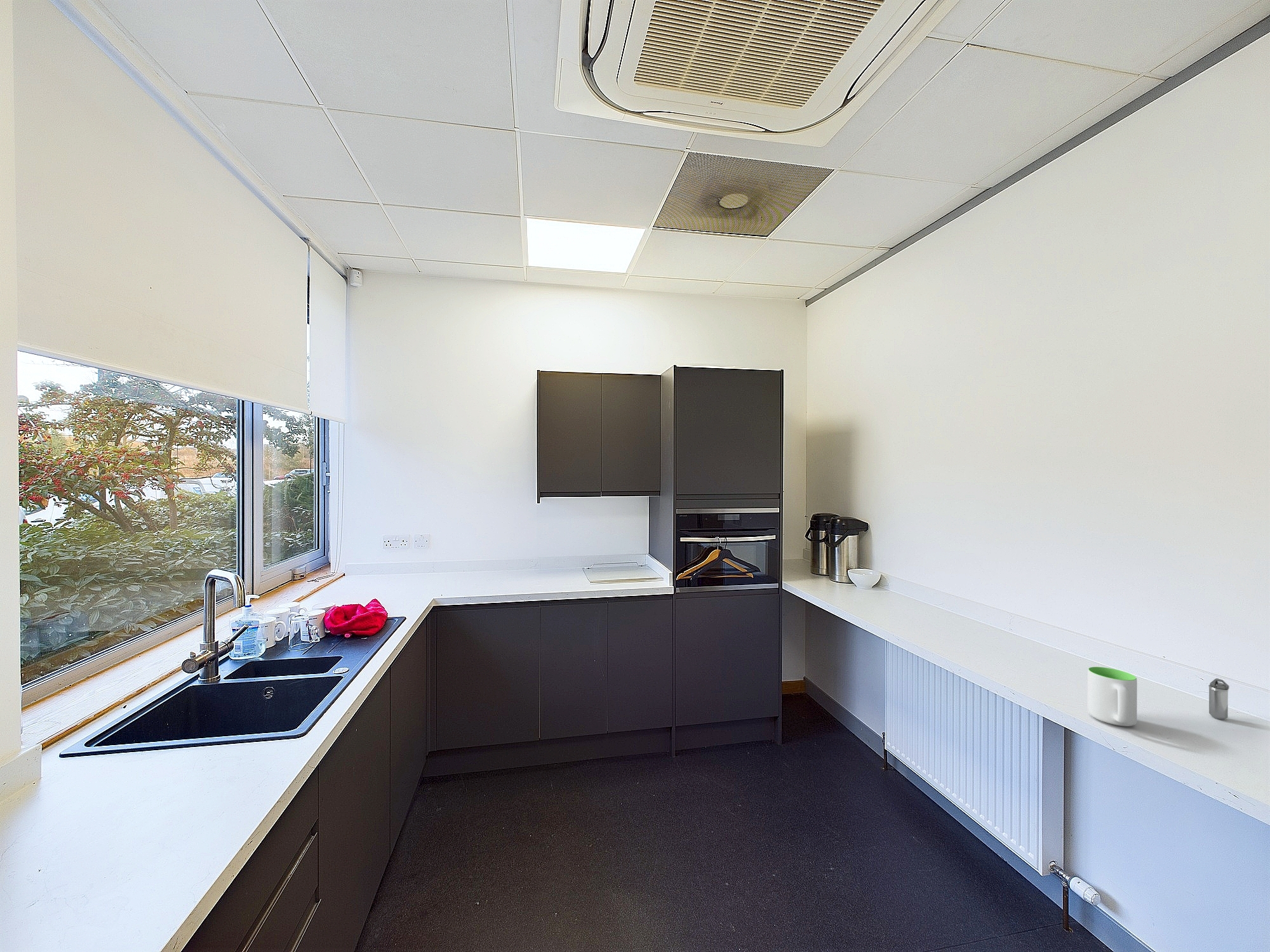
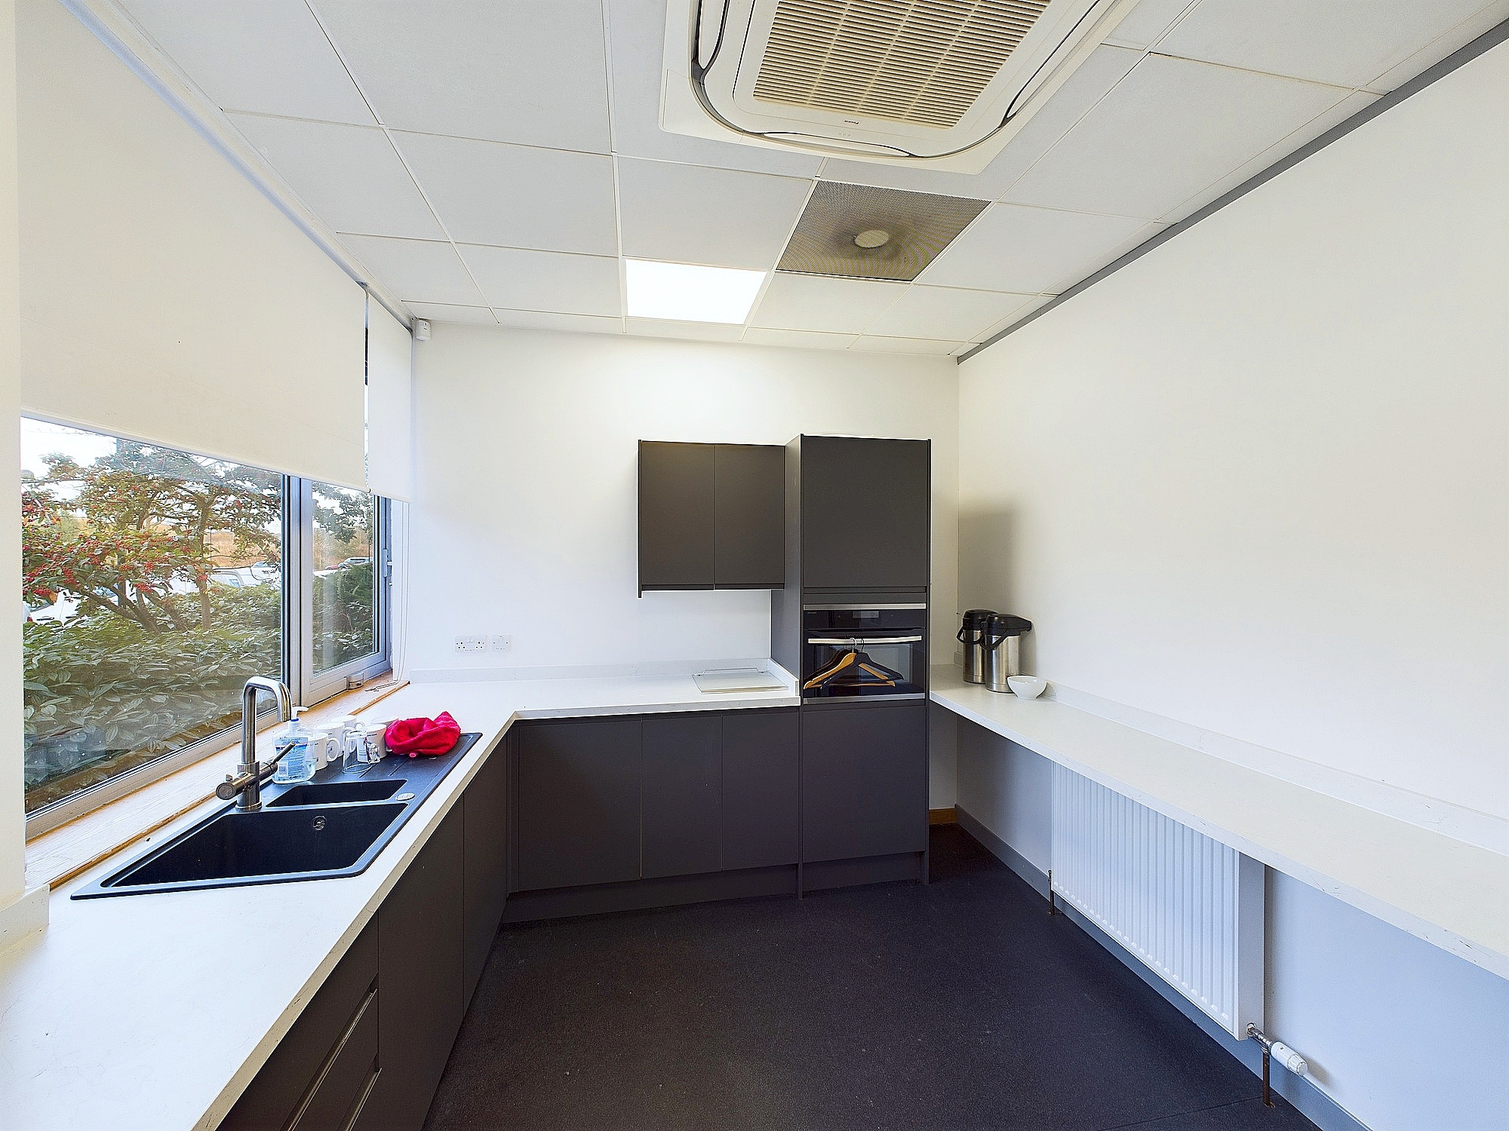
- shaker (1218, 698)
- mug (1116, 698)
